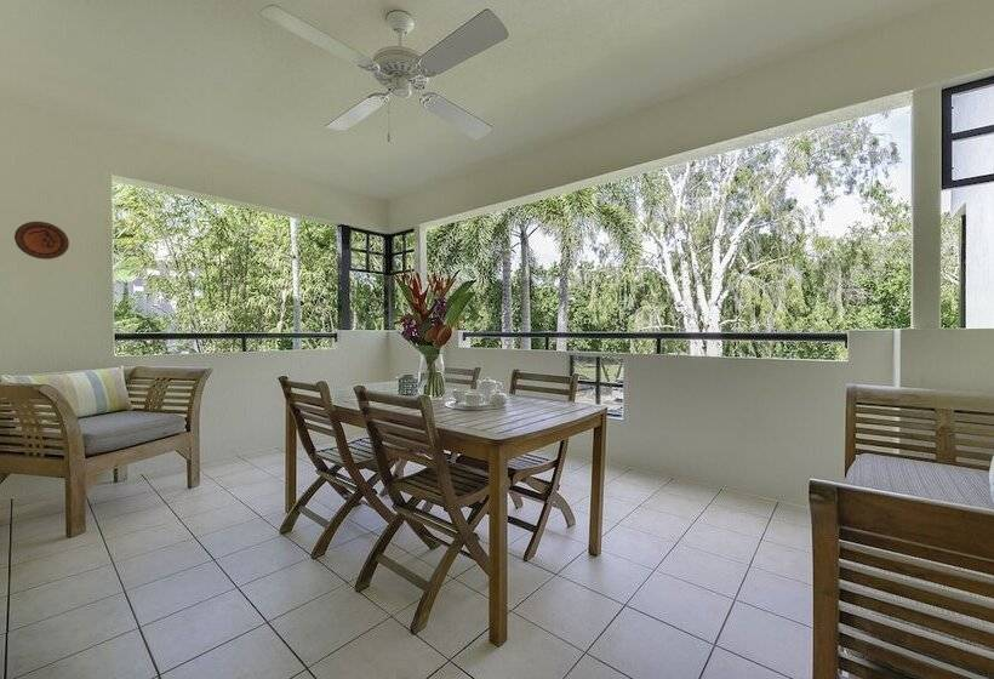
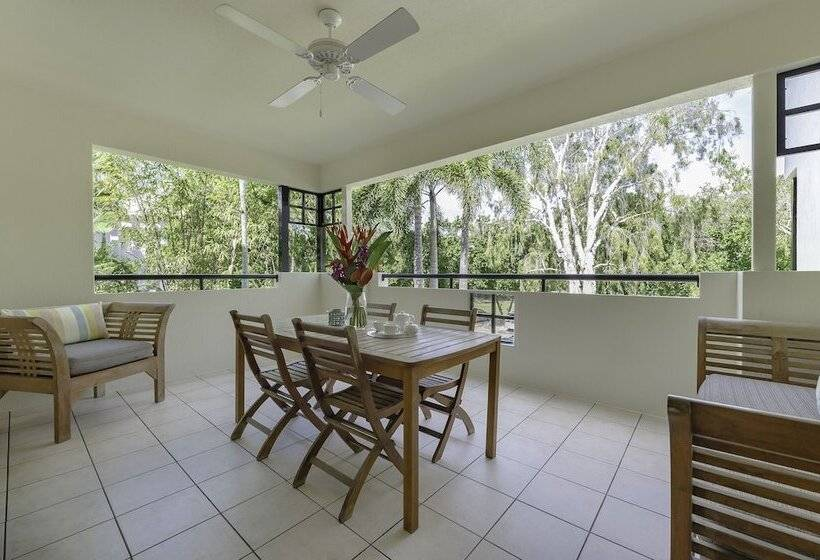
- decorative plate (42, 240)
